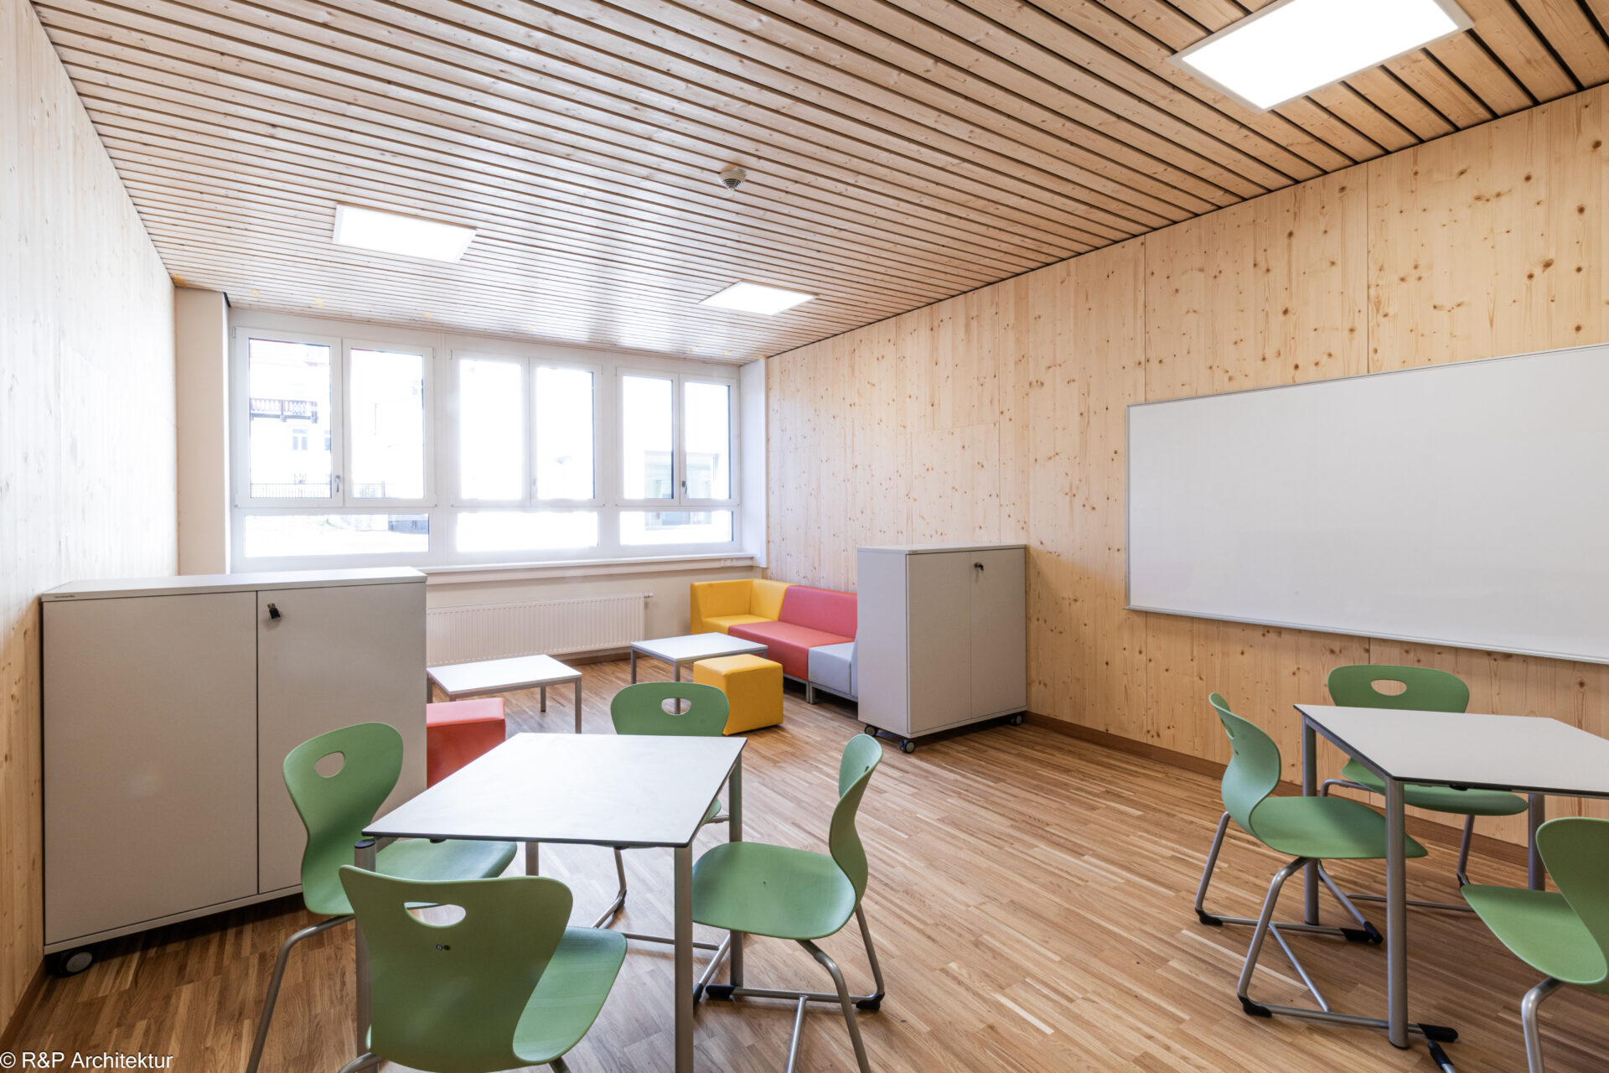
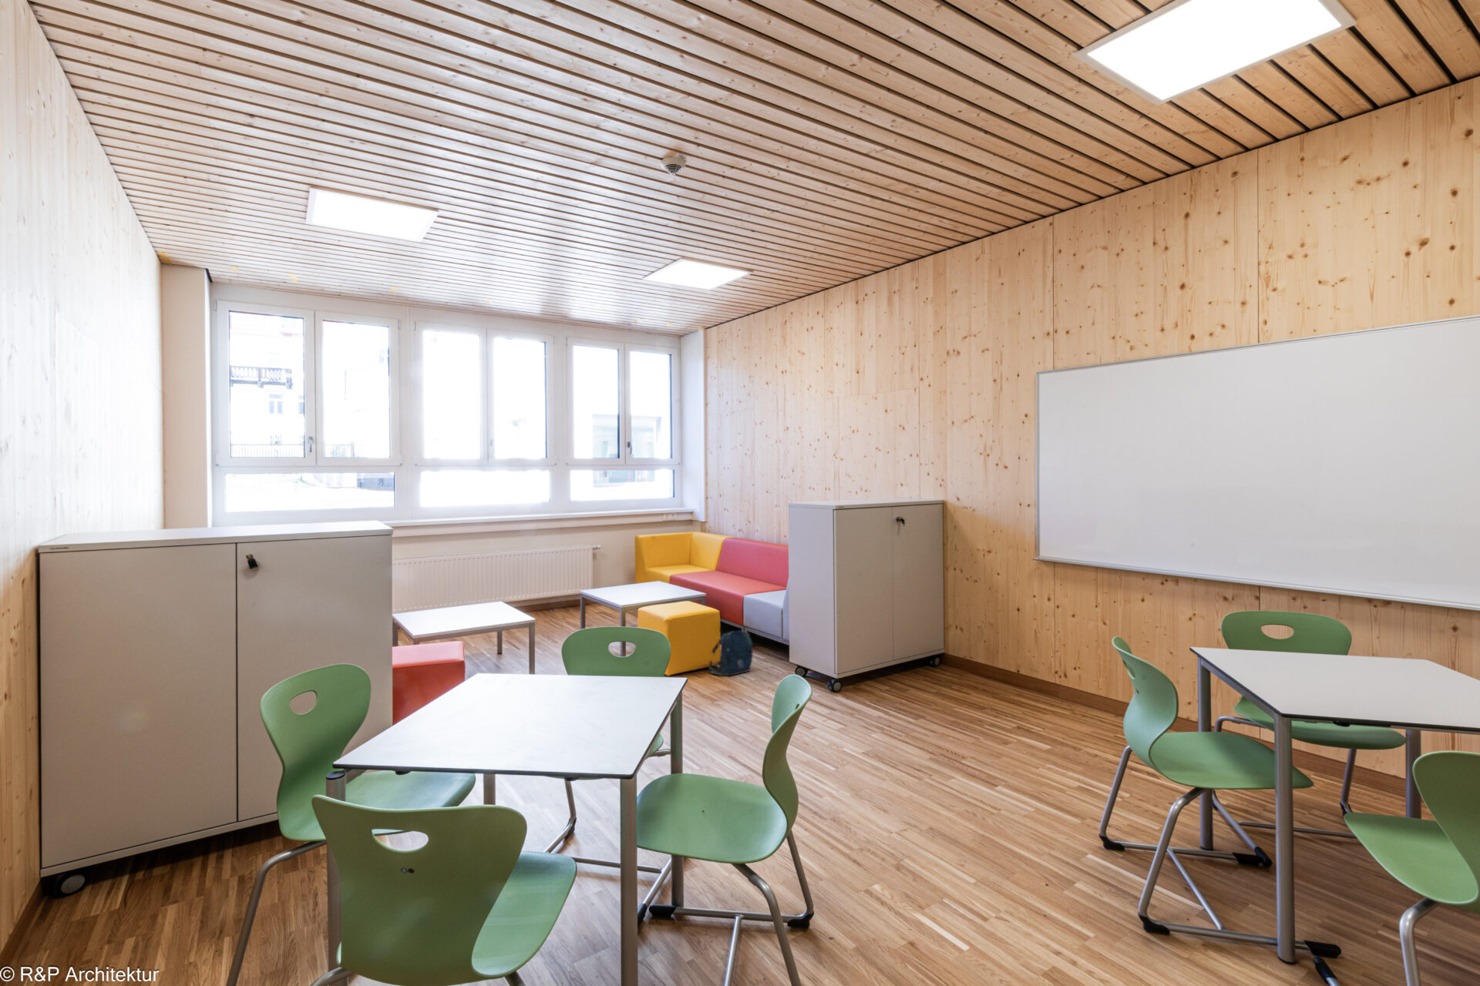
+ backpack (729, 650)
